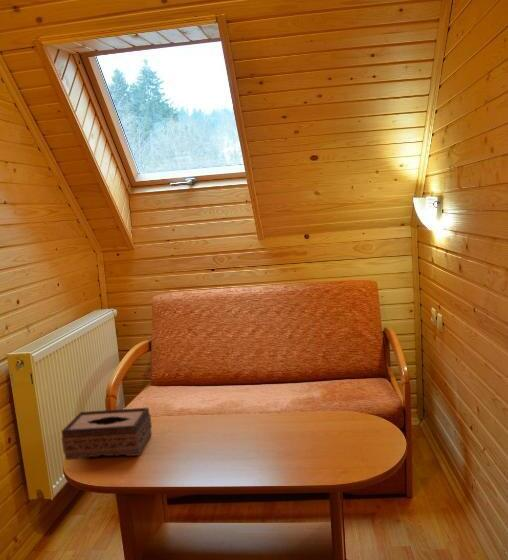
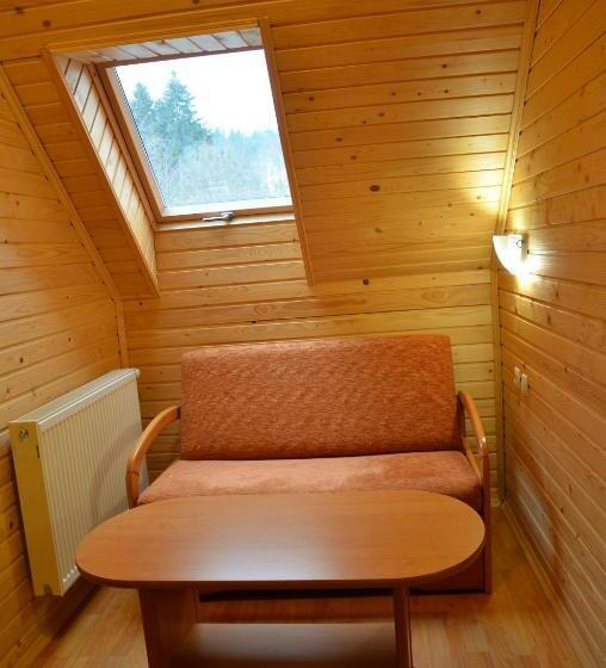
- tissue box (108, 432)
